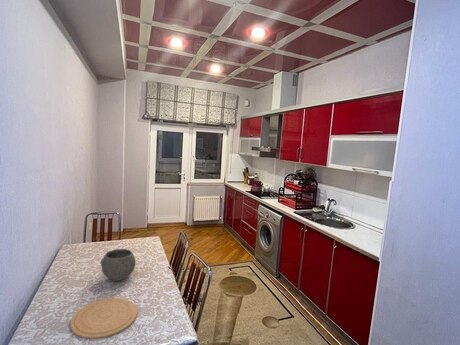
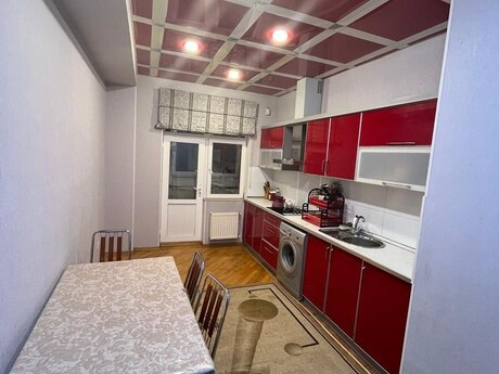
- plate (105, 315)
- bowl (118, 265)
